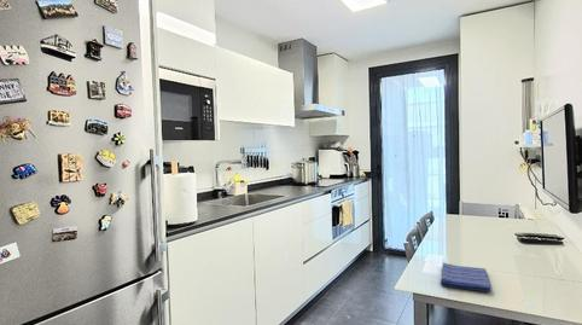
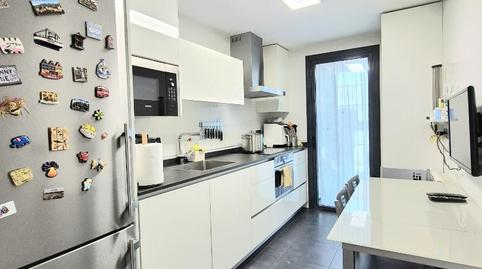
- dish towel (464, 275)
